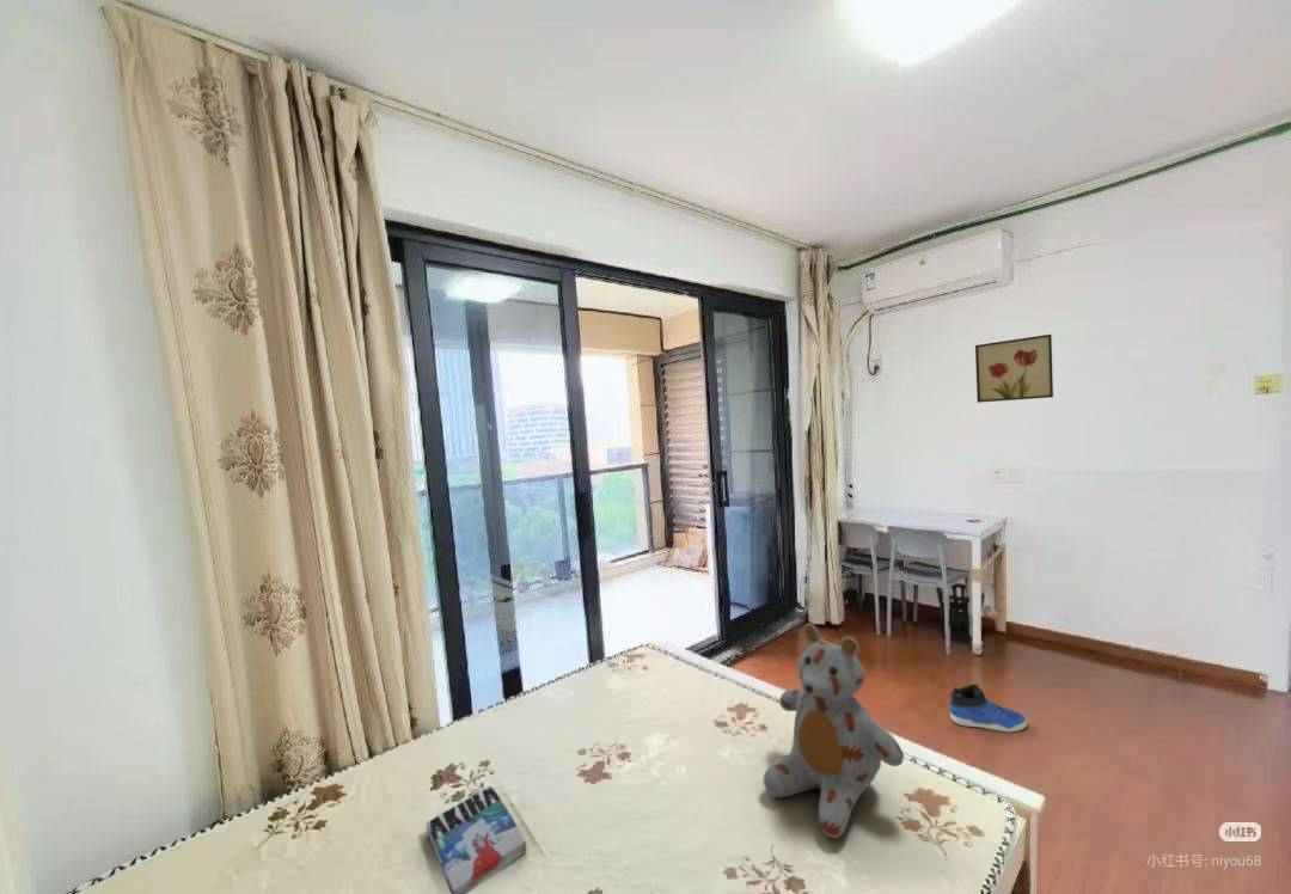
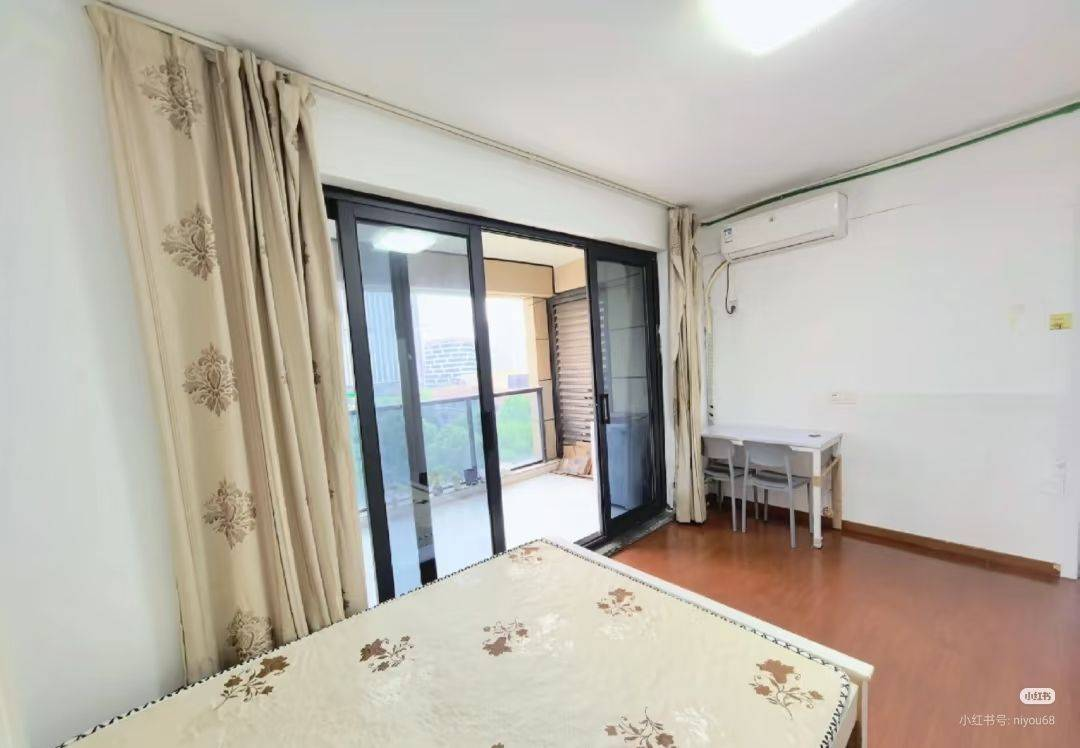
- book (475, 835)
- stuffed bear (821, 715)
- wall art (1012, 369)
- sneaker (986, 705)
- wastebasket (961, 613)
